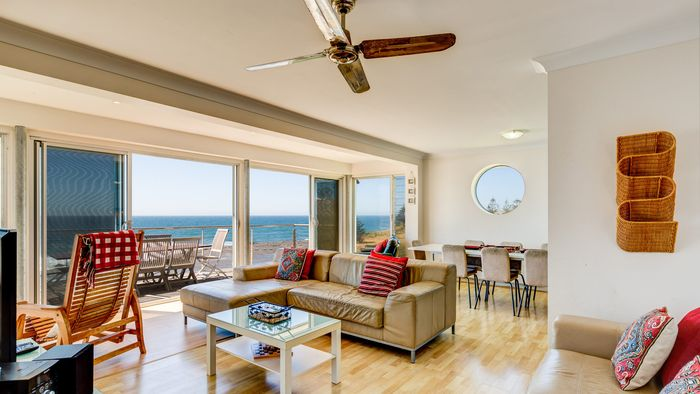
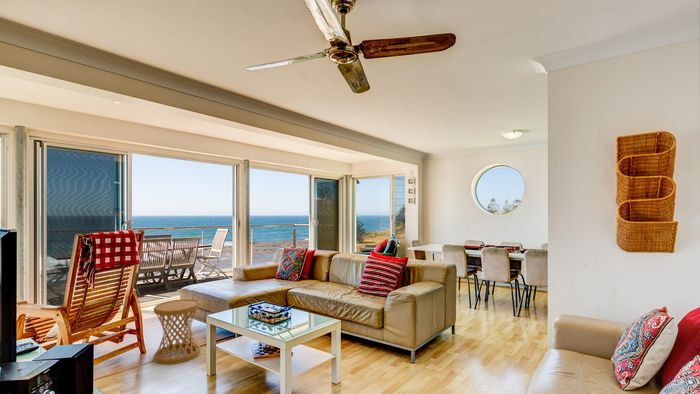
+ side table (178, 330)
